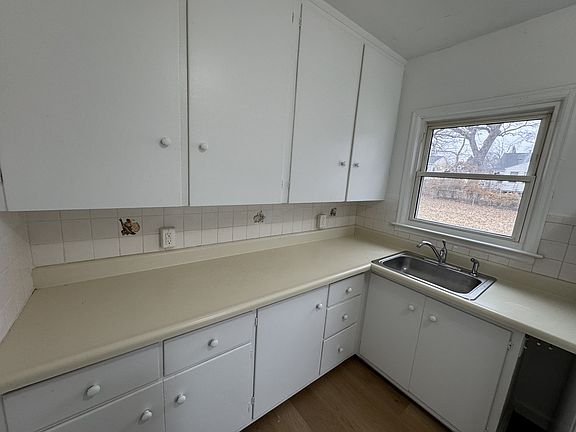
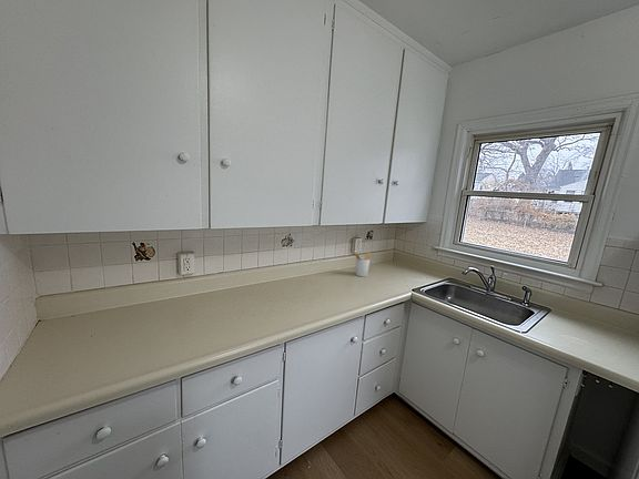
+ utensil holder (359, 263)
